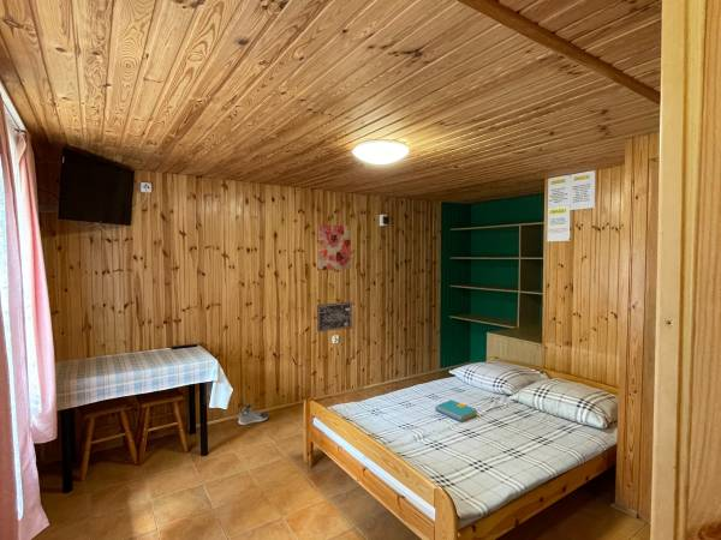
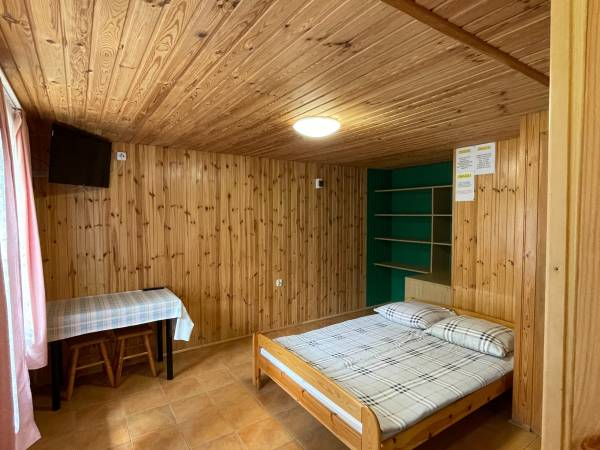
- wall art (334, 316)
- book (455, 409)
- sneaker (254, 413)
- wall art (334, 247)
